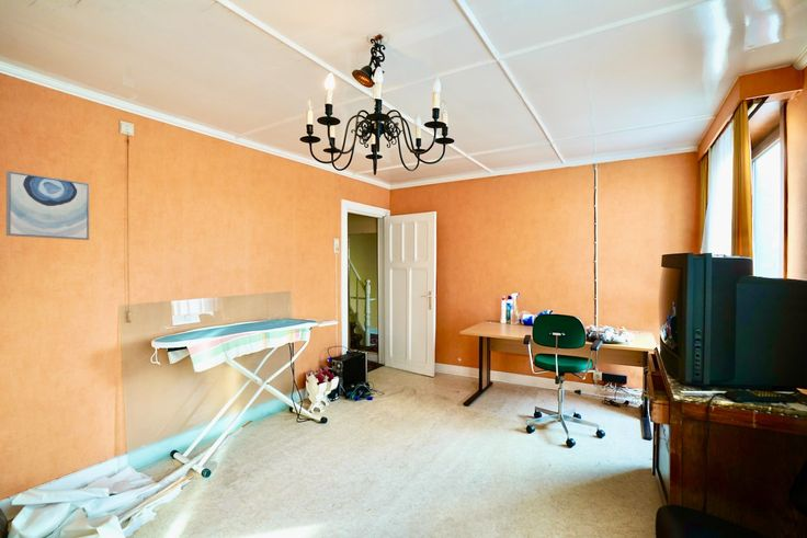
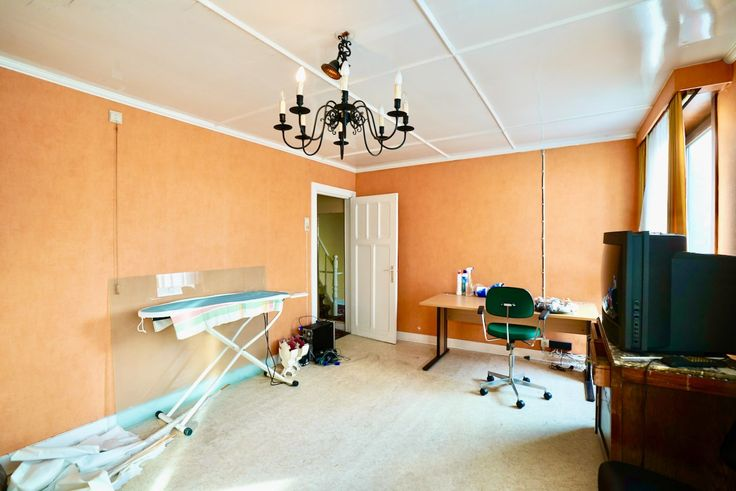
- wall art (50, 207)
